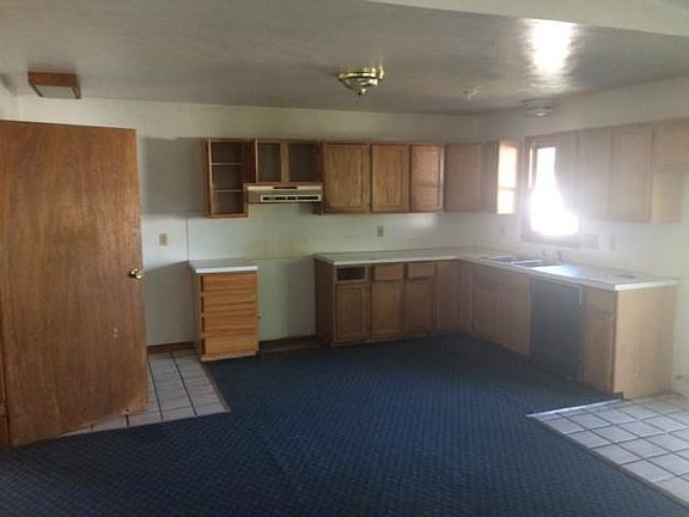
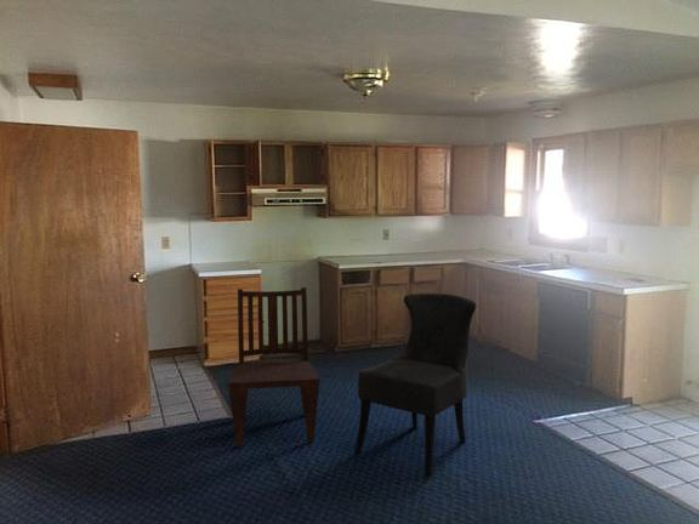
+ dining chair (415, 375)
+ dining chair (273, 361)
